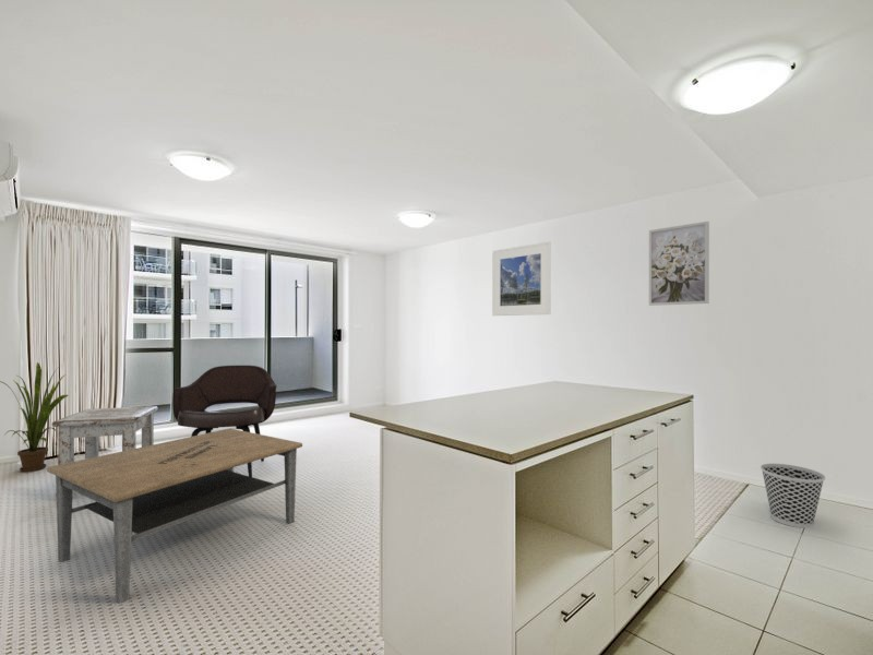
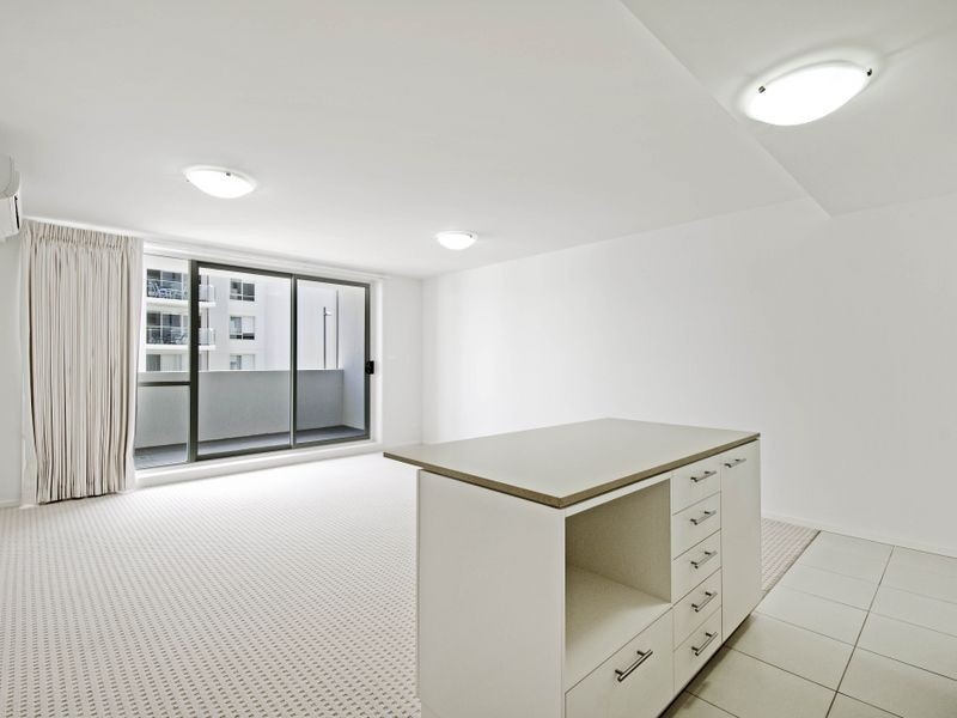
- house plant (31, 416)
- stool (97, 450)
- wall art (678, 265)
- armchair (228, 418)
- wastebasket (791, 496)
- coffee table (187, 496)
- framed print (519, 281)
